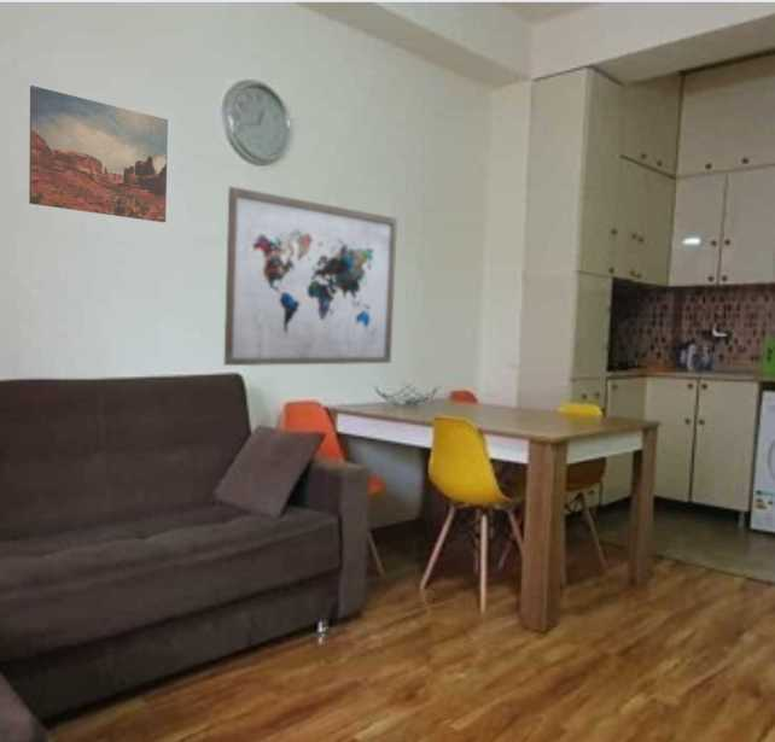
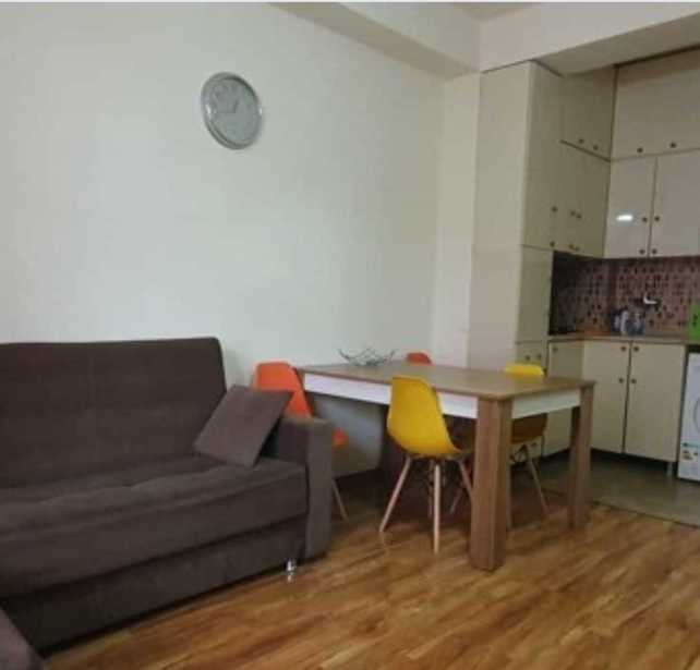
- wall art (103, 158)
- wall art (319, 285)
